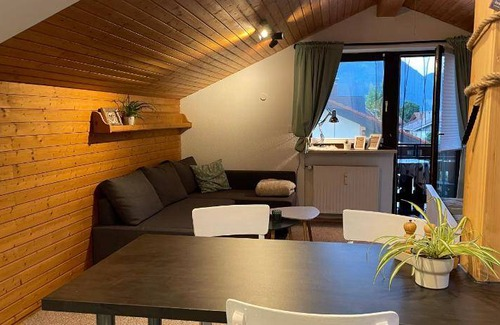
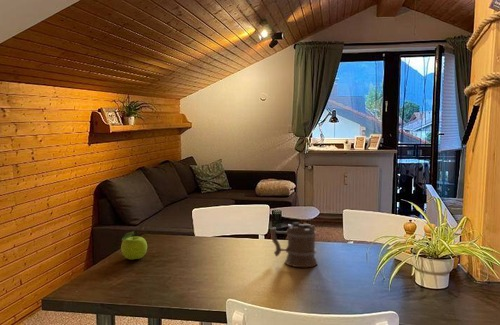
+ fruit (131, 245)
+ mug (293, 243)
